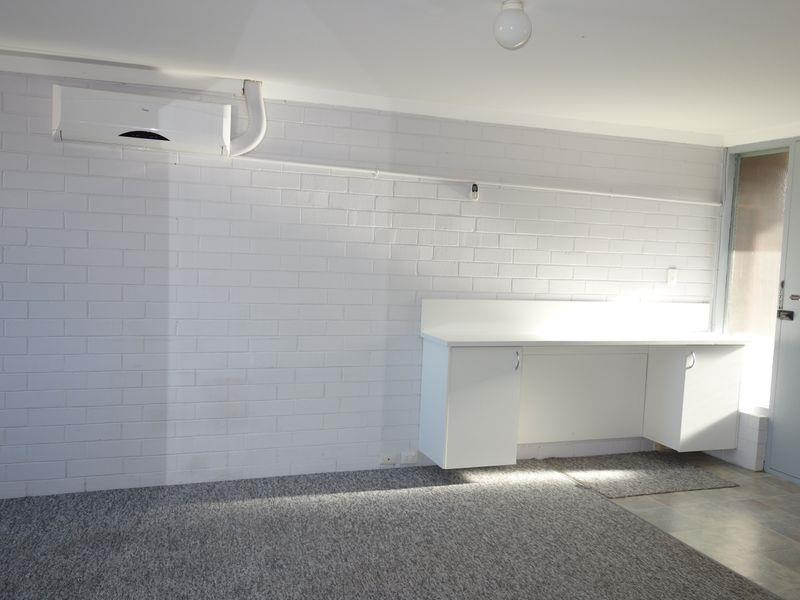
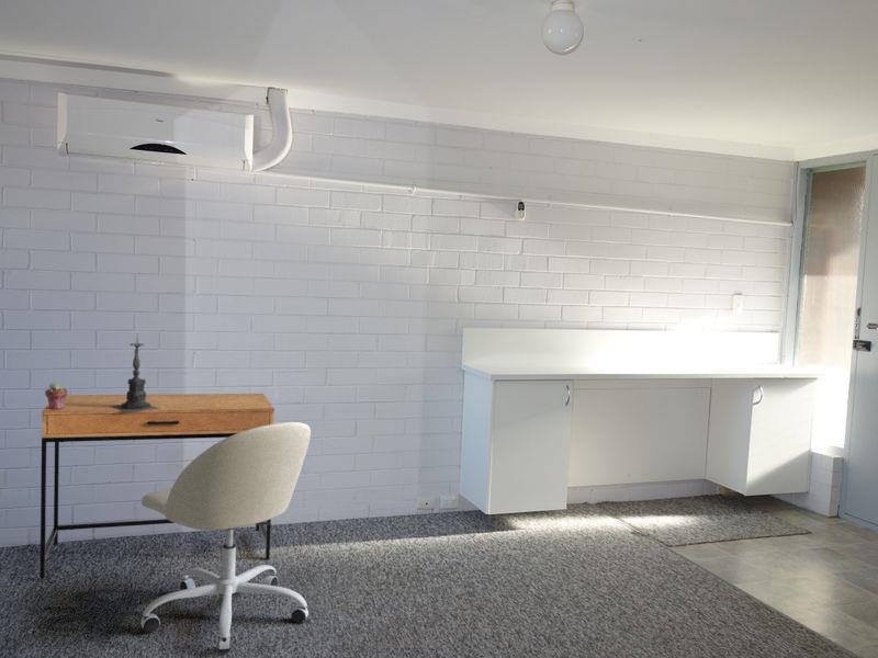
+ office chair (228, 513)
+ candle holder (135, 370)
+ desk (160, 439)
+ potted succulent (56, 395)
